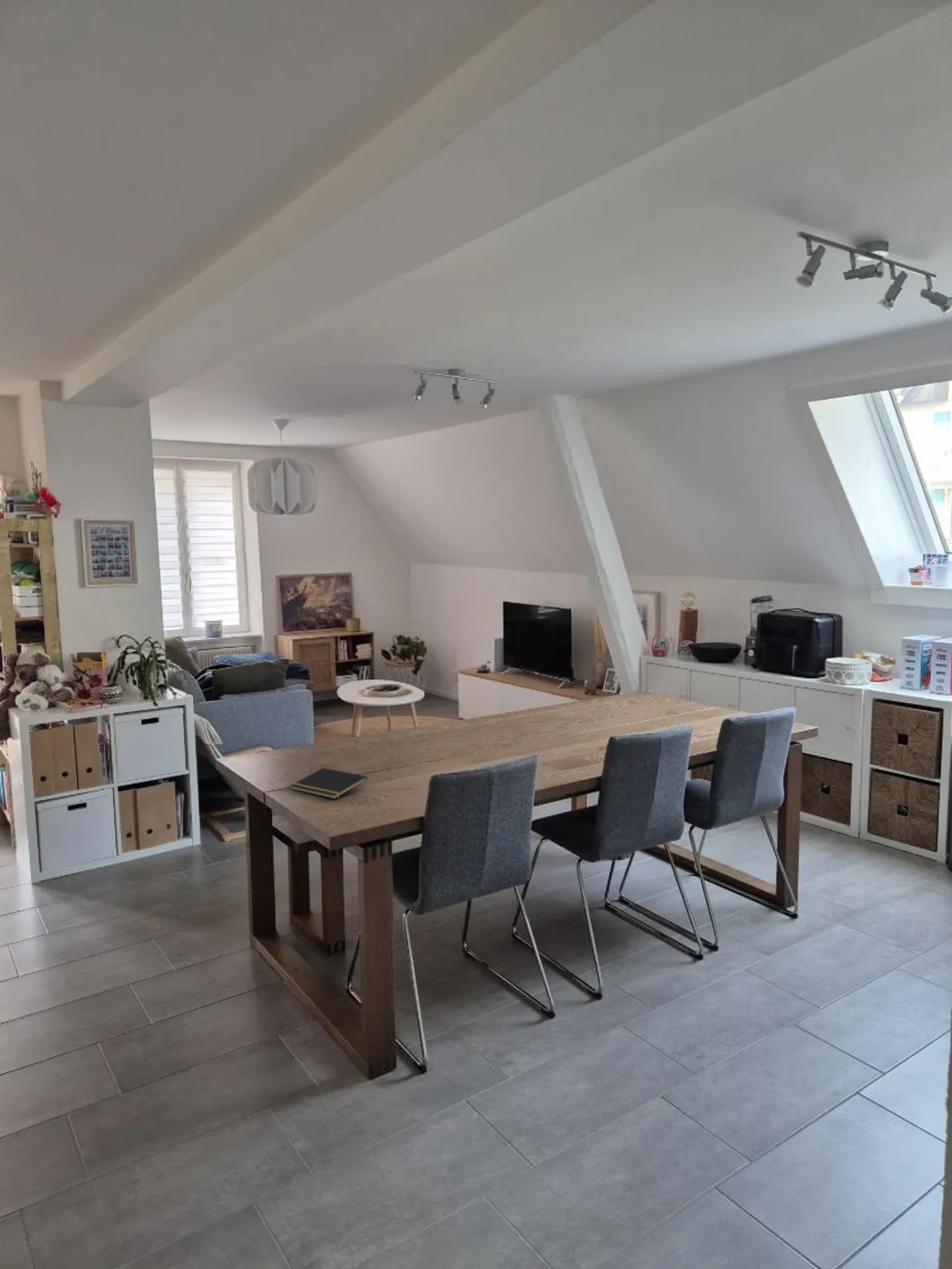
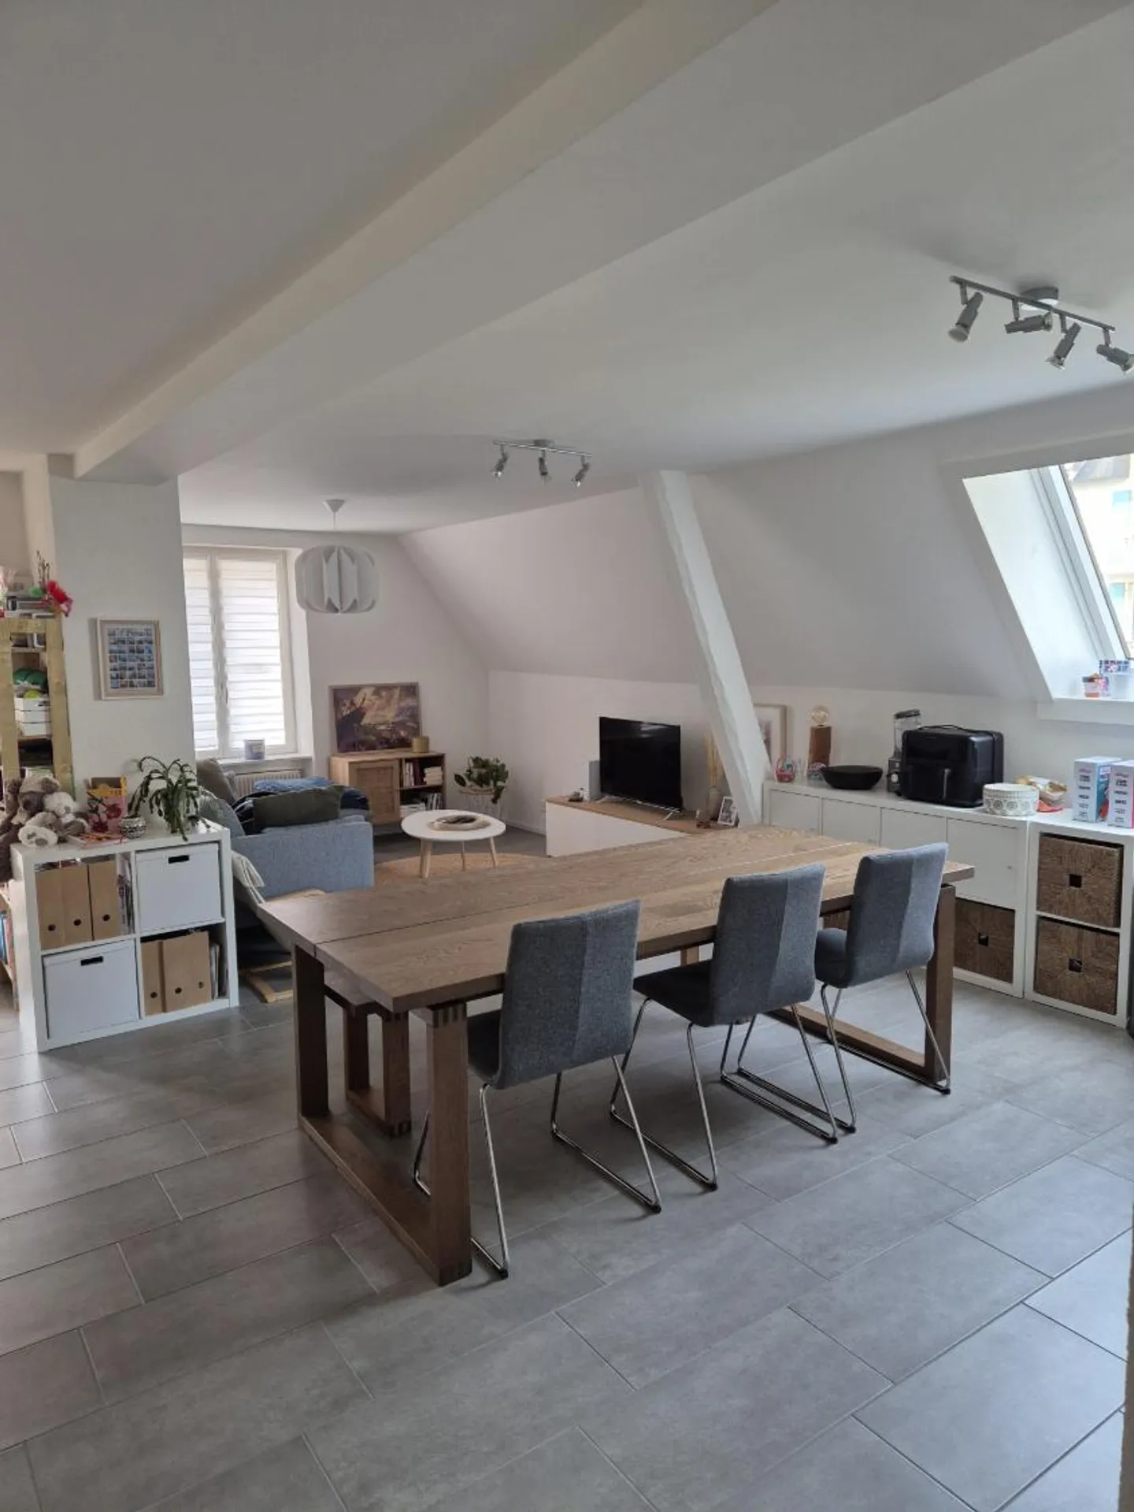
- notepad (329, 782)
